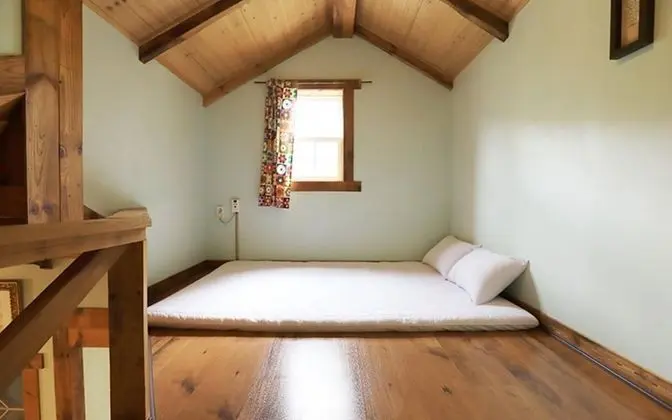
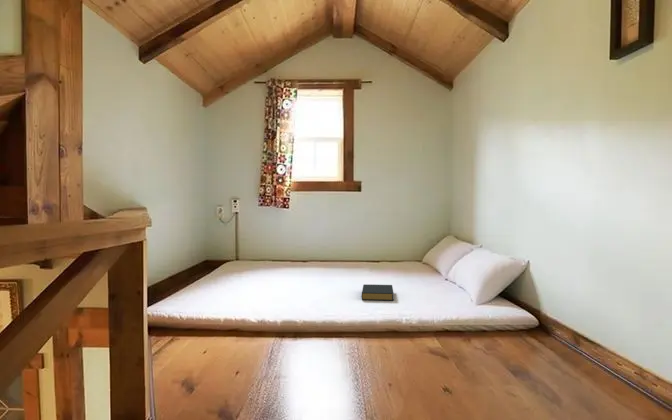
+ hardback book (377, 292)
